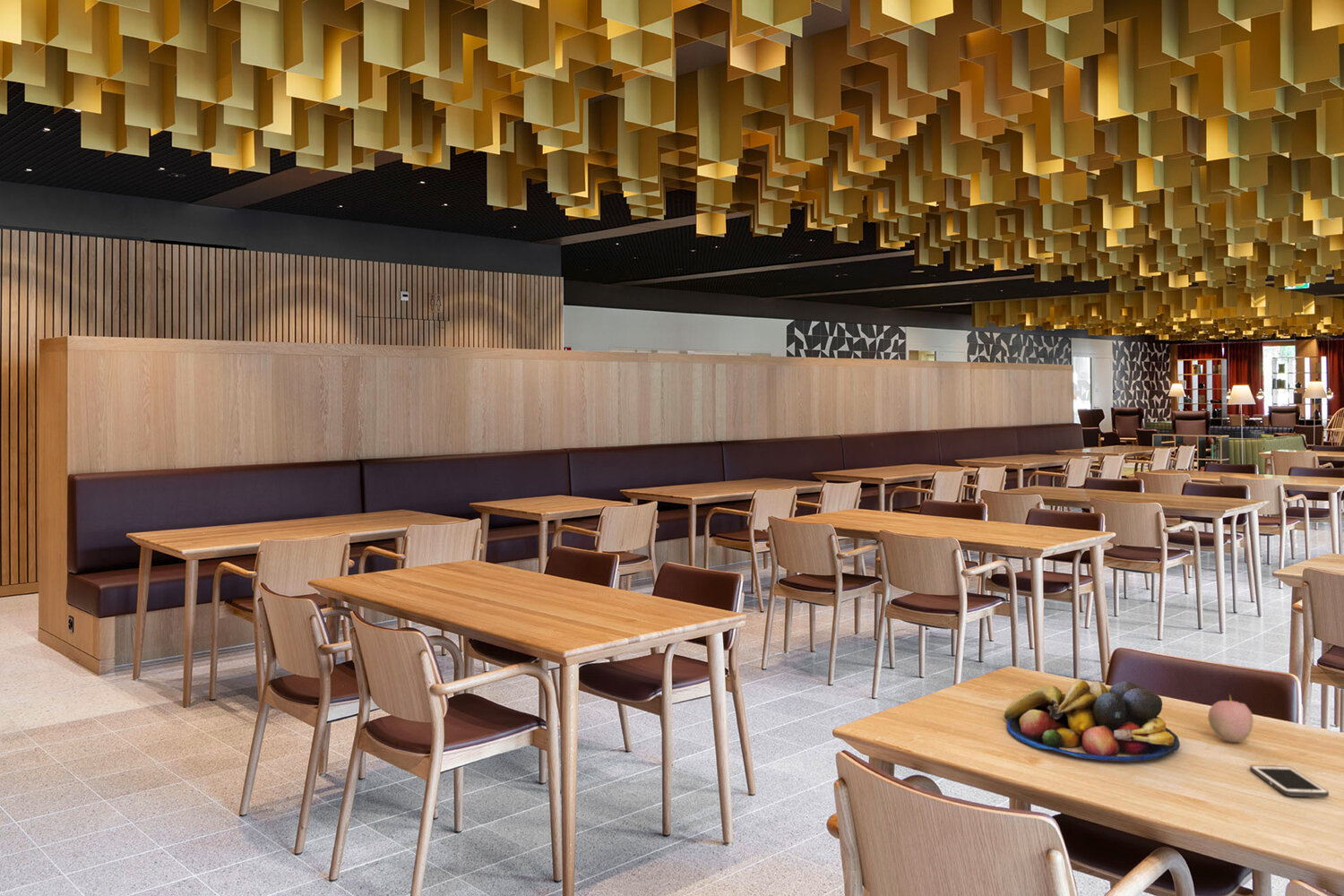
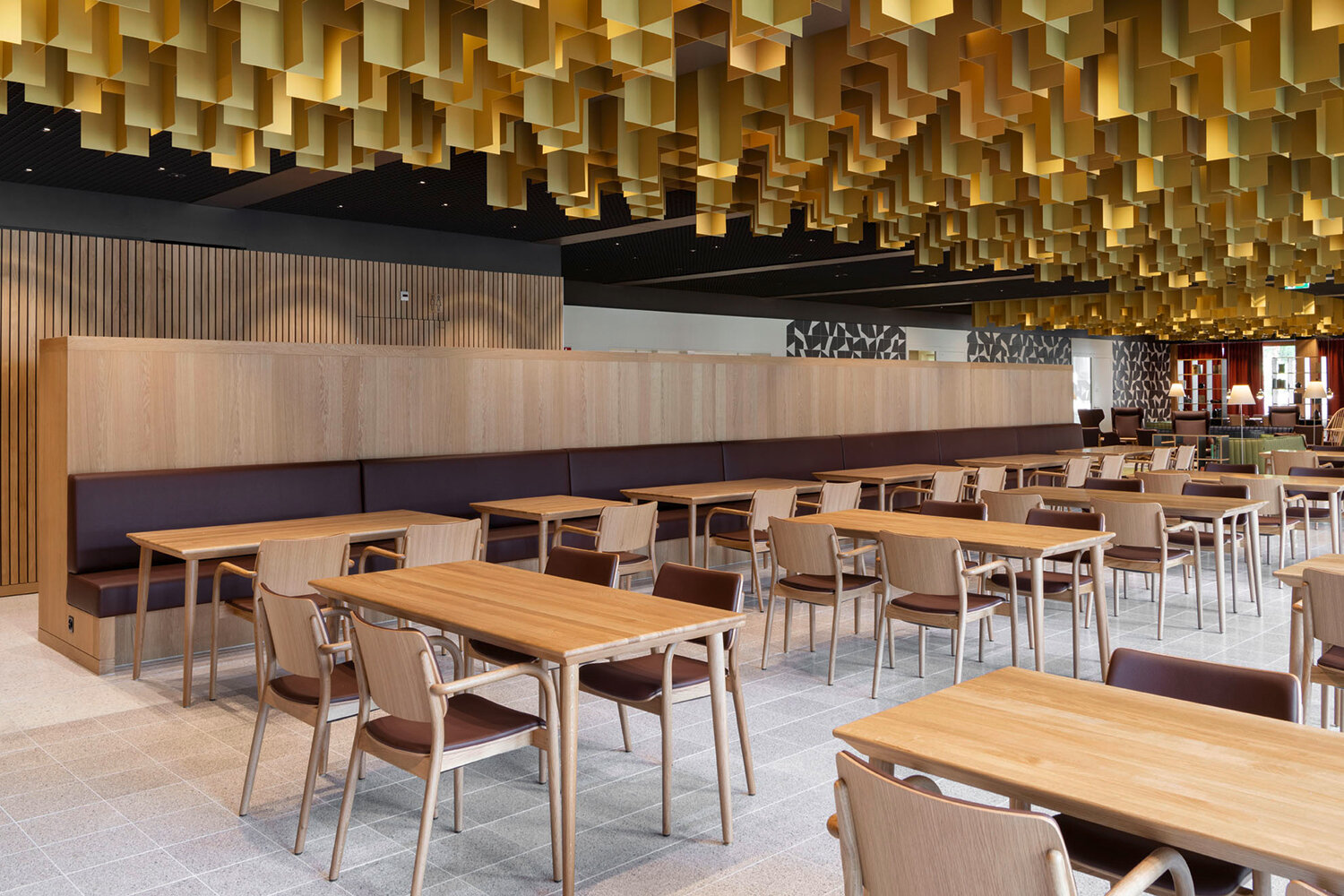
- apple (1230, 718)
- fruit bowl (1089, 707)
- cell phone (1288, 780)
